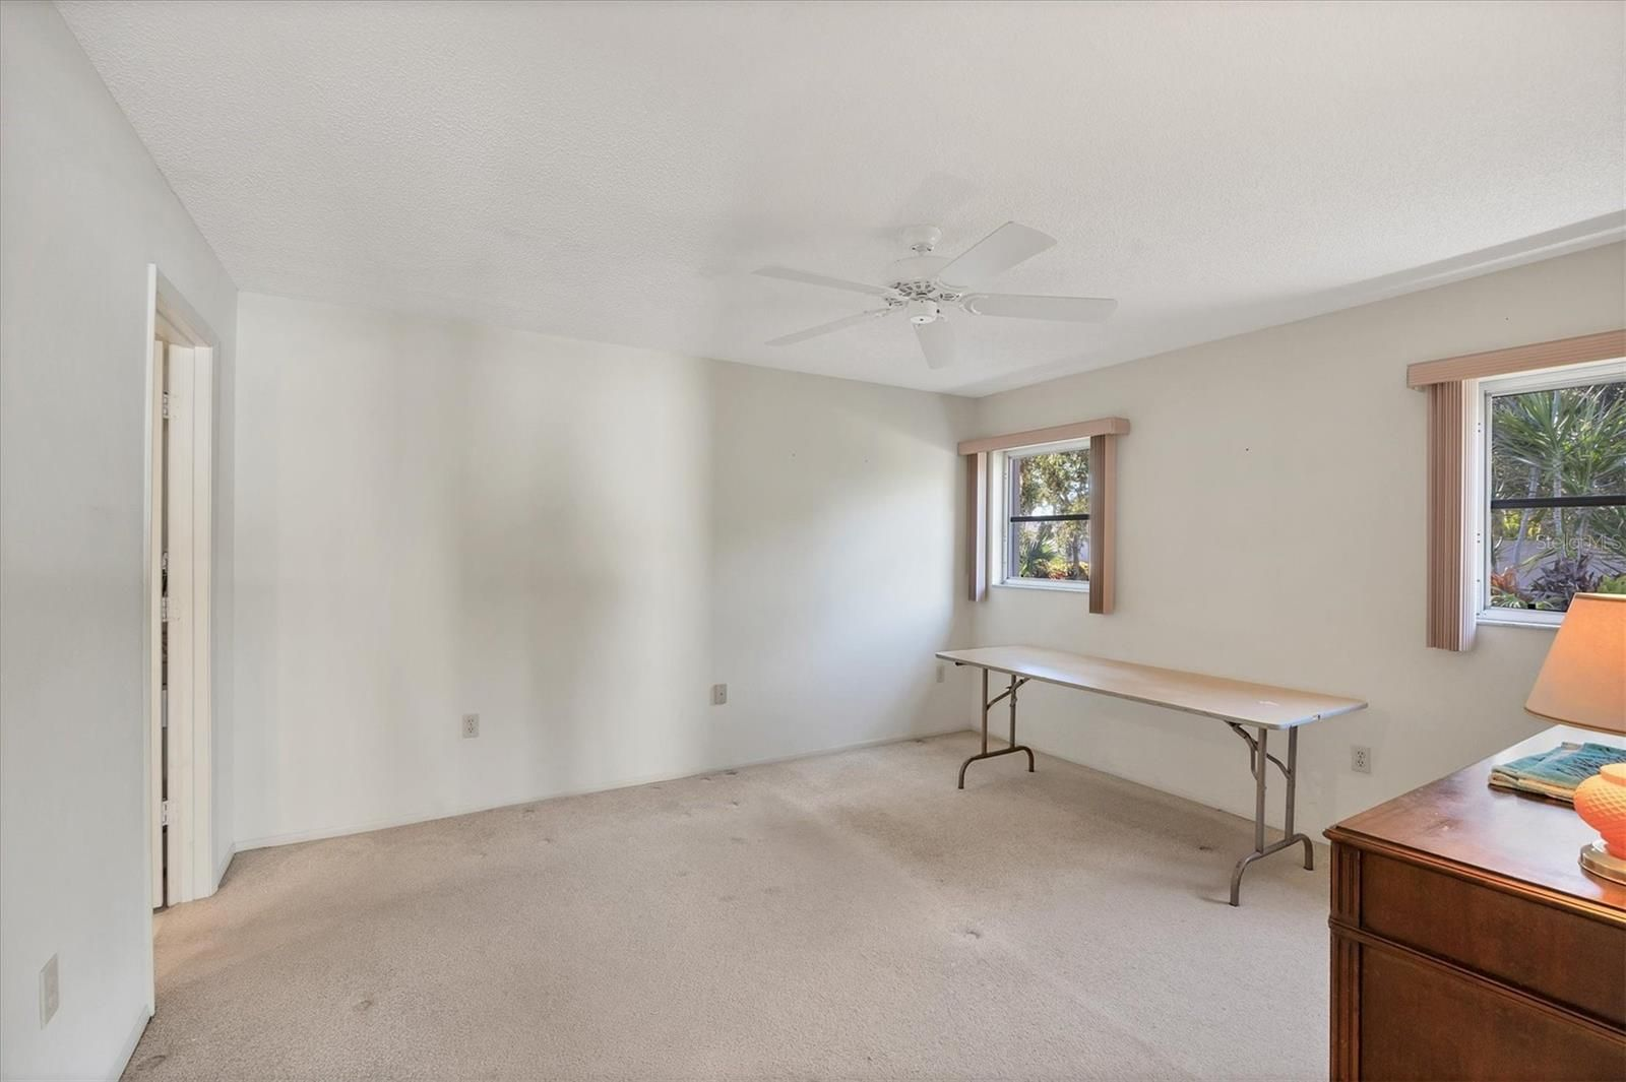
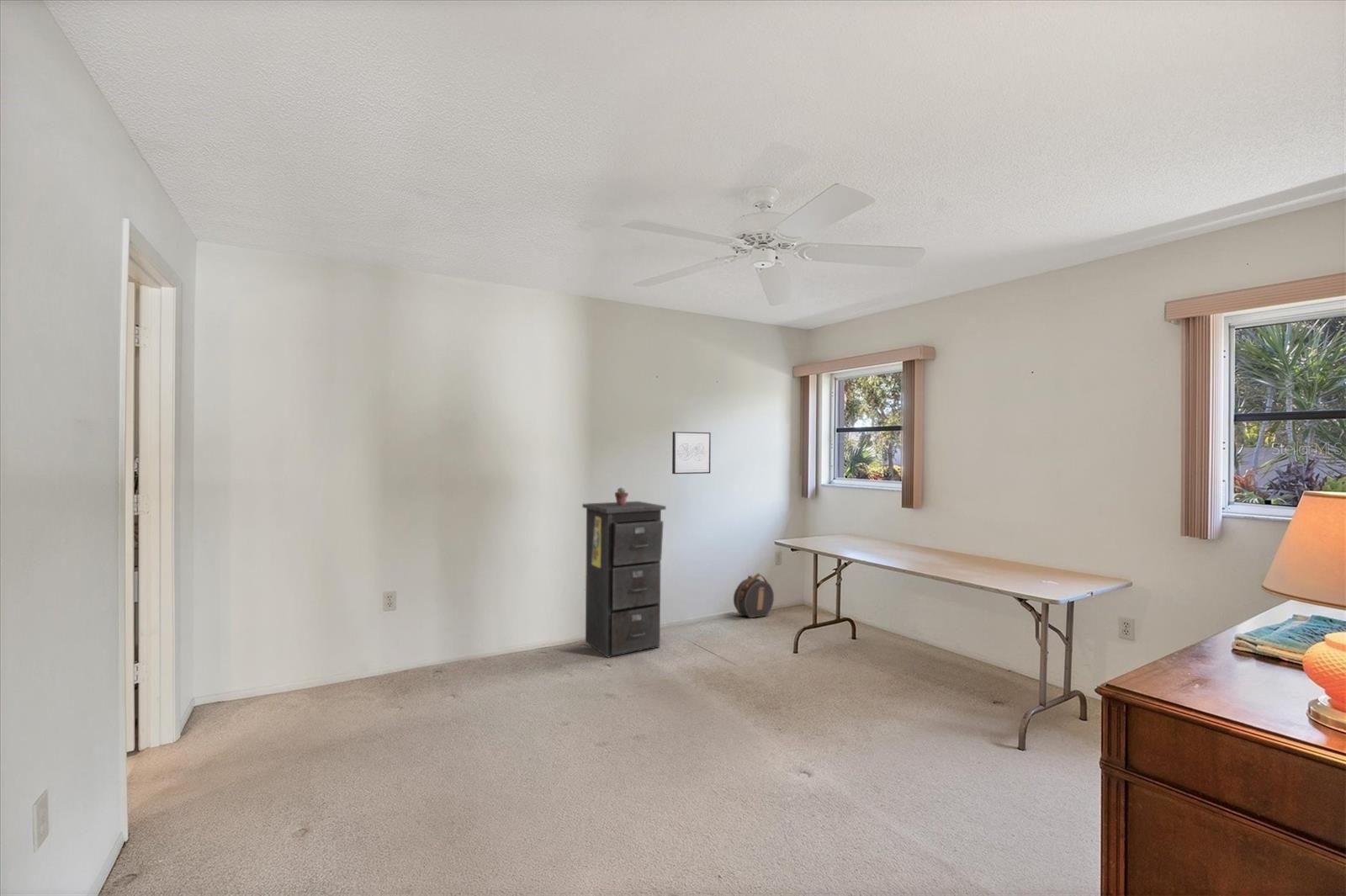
+ wall art (692, 453)
+ filing cabinet (625, 575)
+ potted succulent (621, 496)
+ hat box (754, 594)
